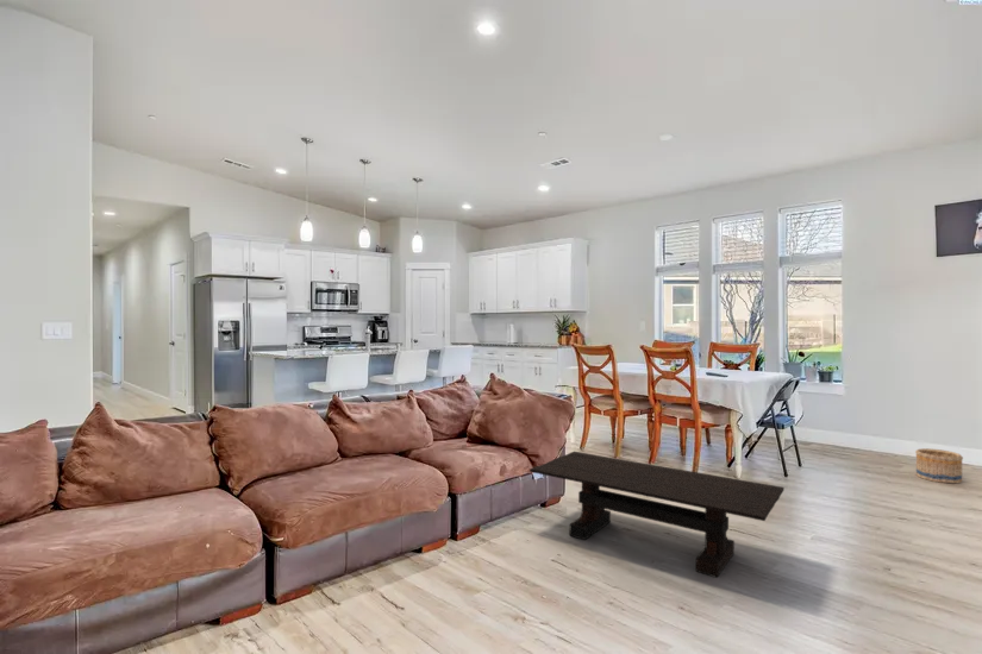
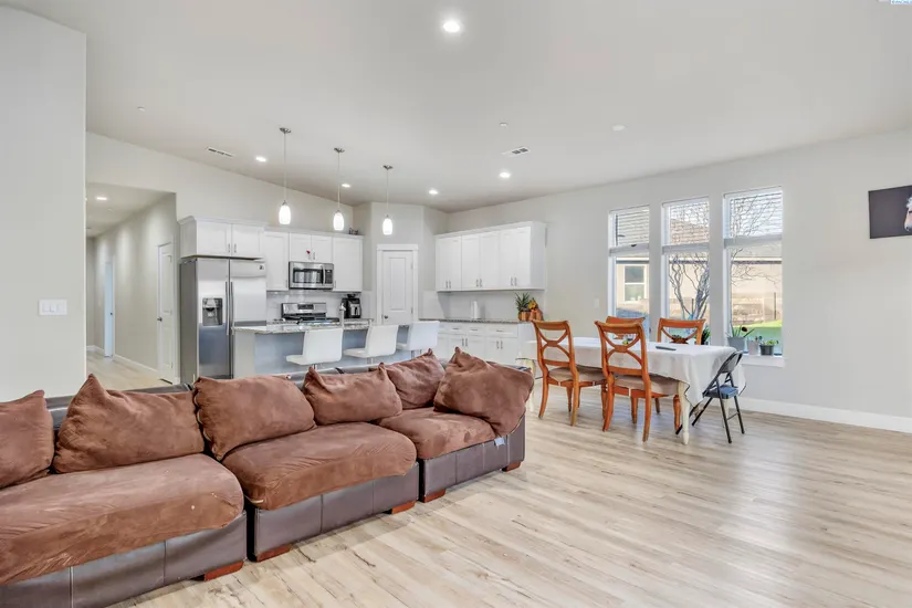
- coffee table (649, 510)
- basket (938, 465)
